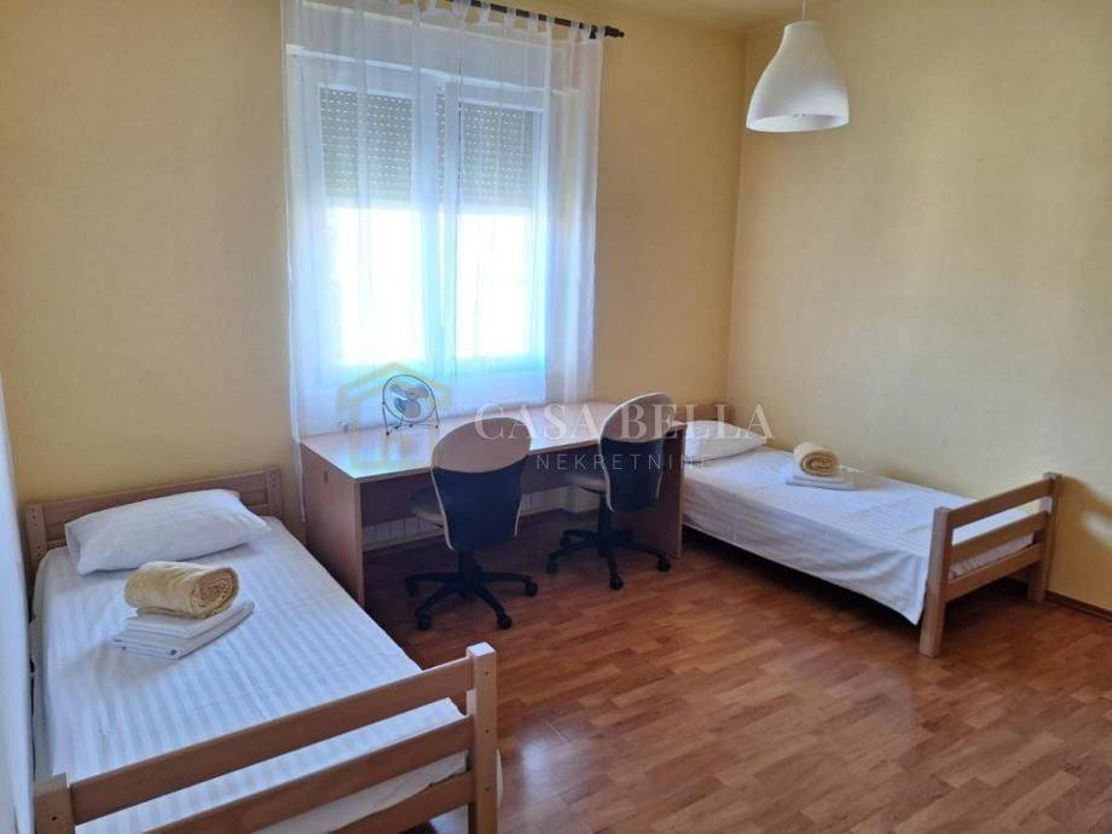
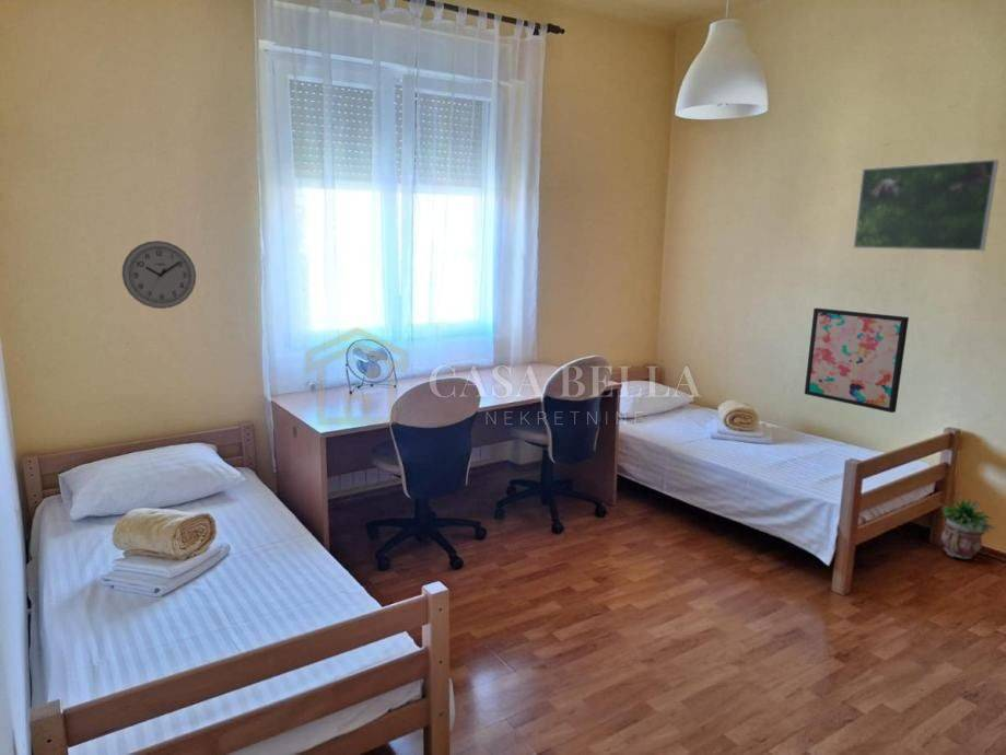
+ wall clock (160, 275)
+ wall art (853, 358)
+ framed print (920, 207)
+ potted plant (964, 526)
